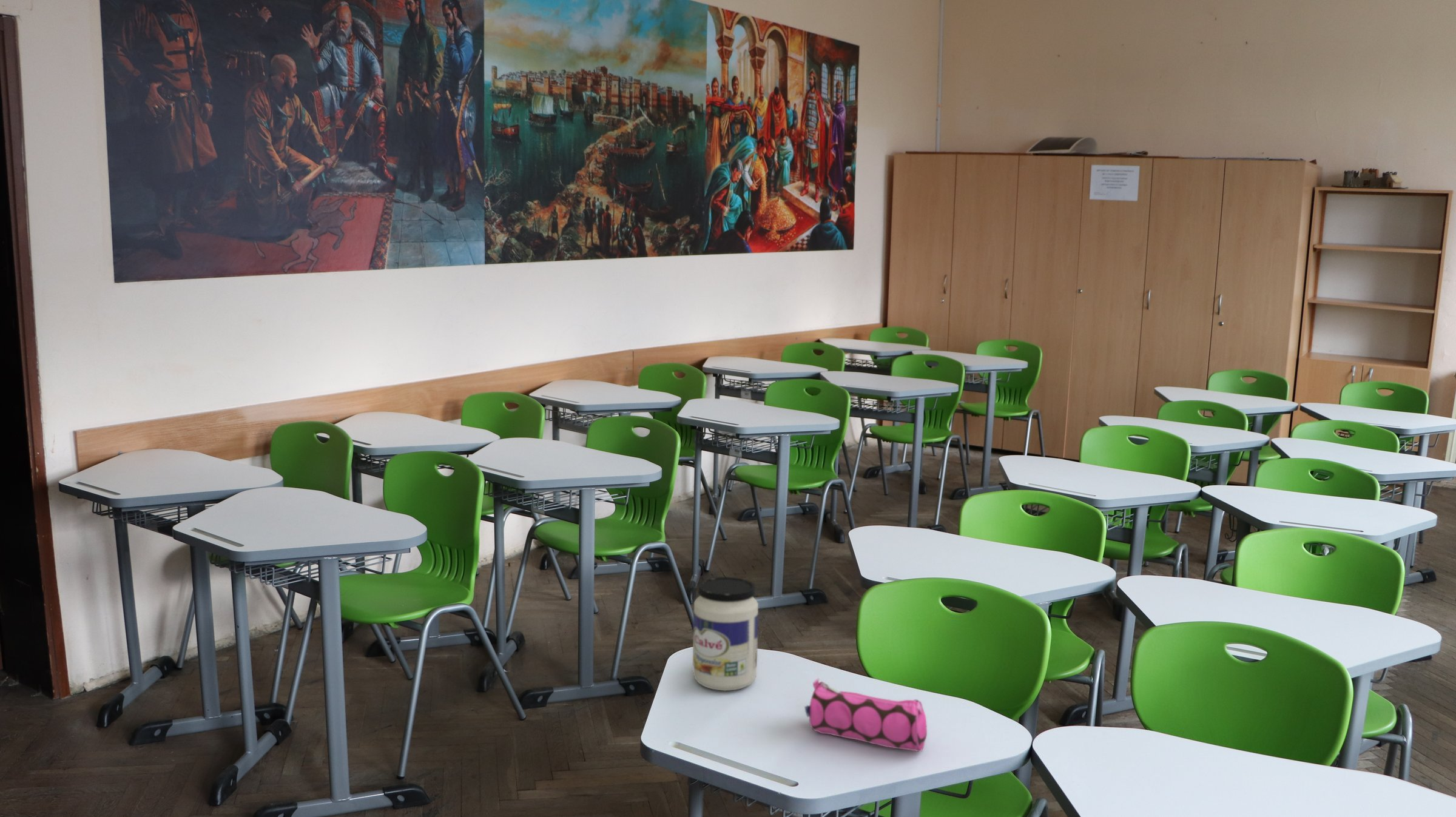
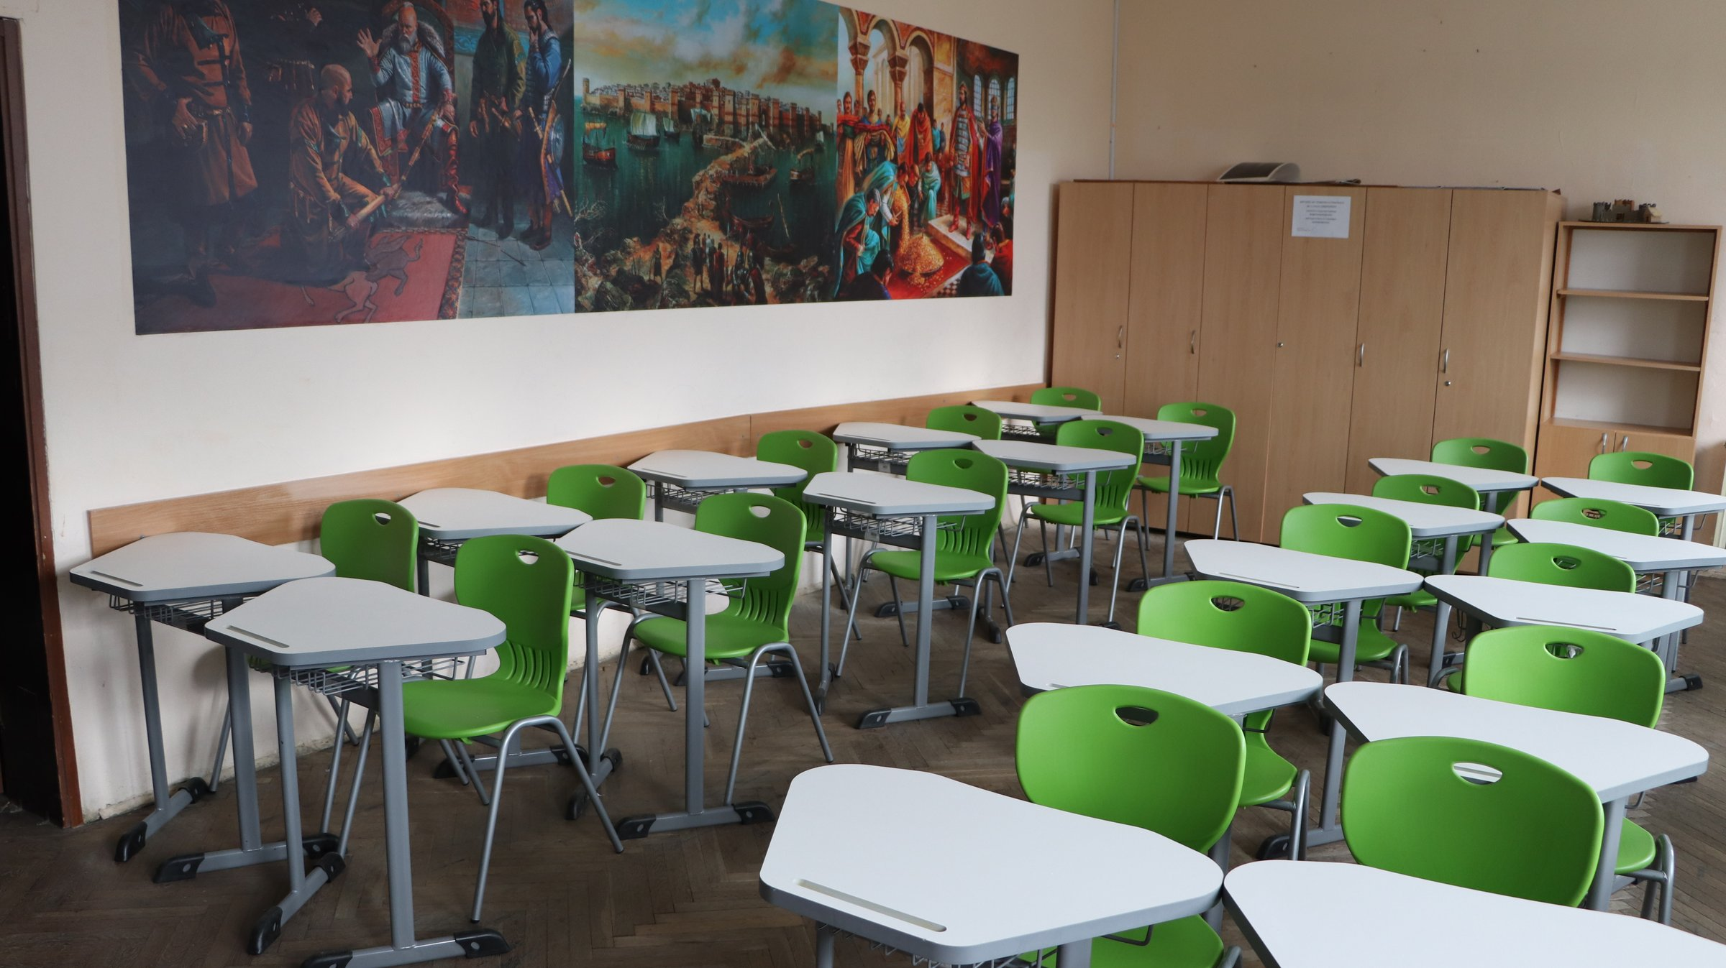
- pencil case (868, 714)
- jar (725, 633)
